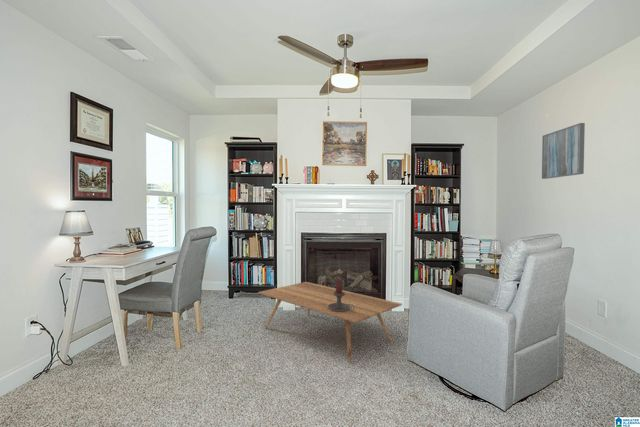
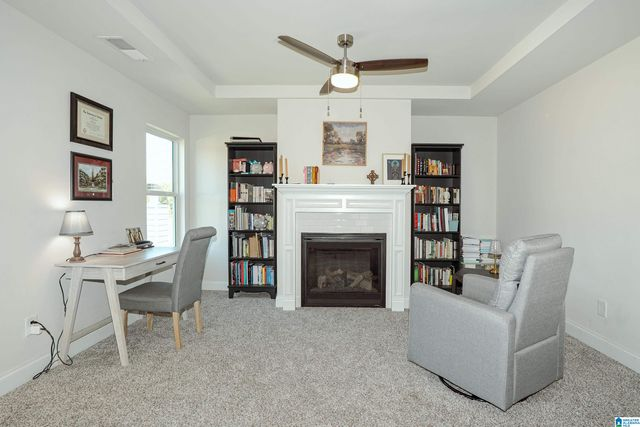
- coffee table (327, 314)
- wall art (561, 153)
- candle holder (341, 293)
